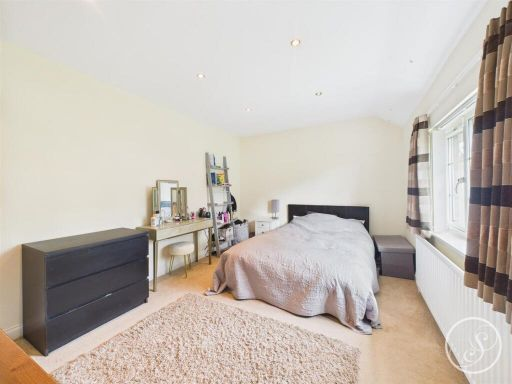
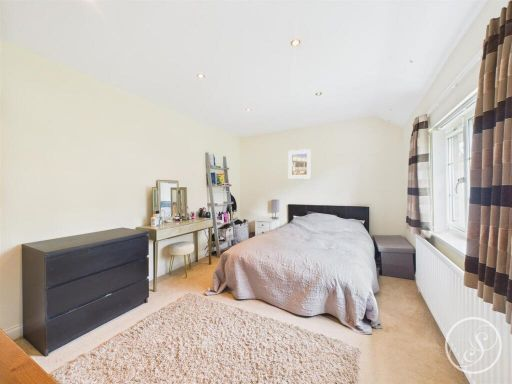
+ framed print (299, 164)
